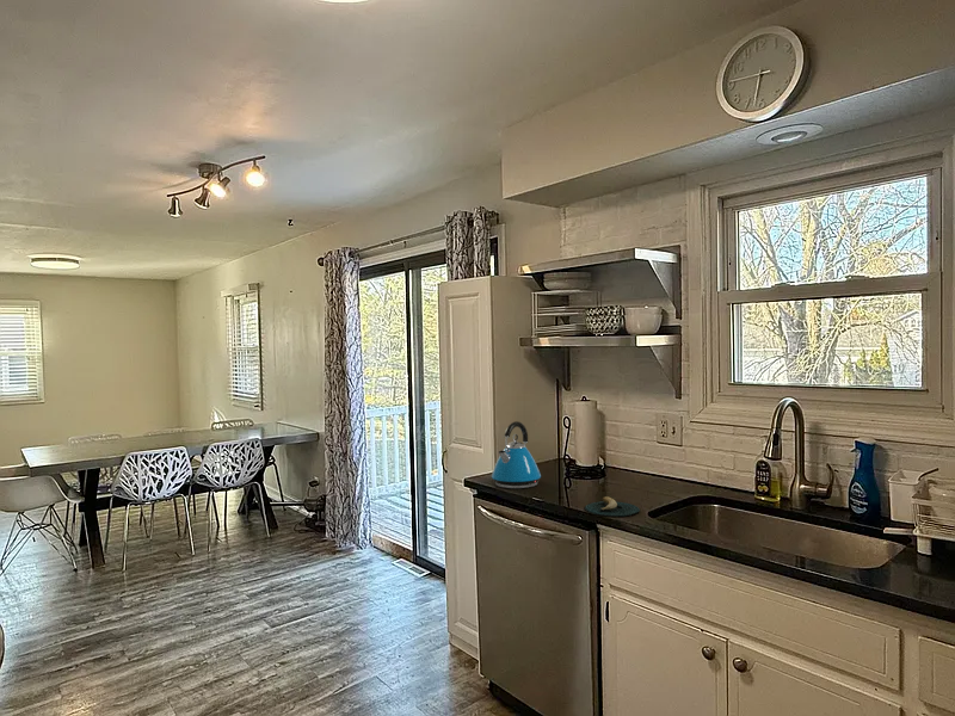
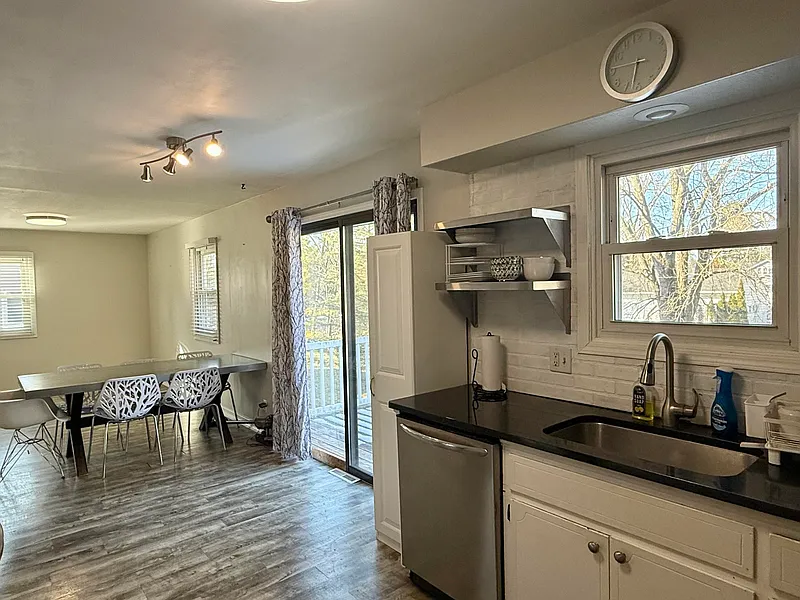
- banana (611, 504)
- kettle (516, 452)
